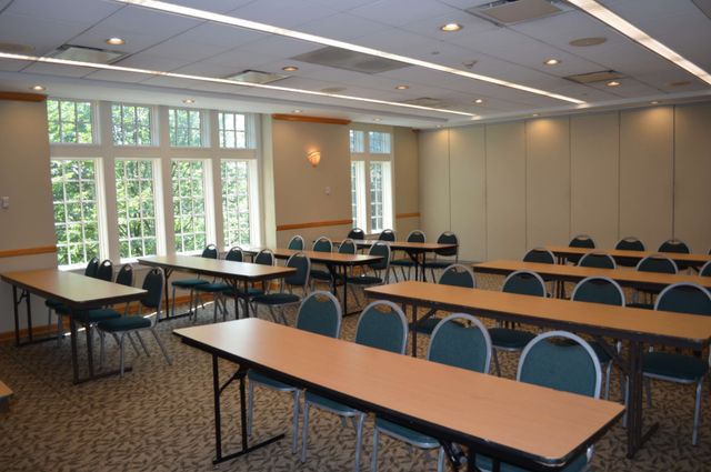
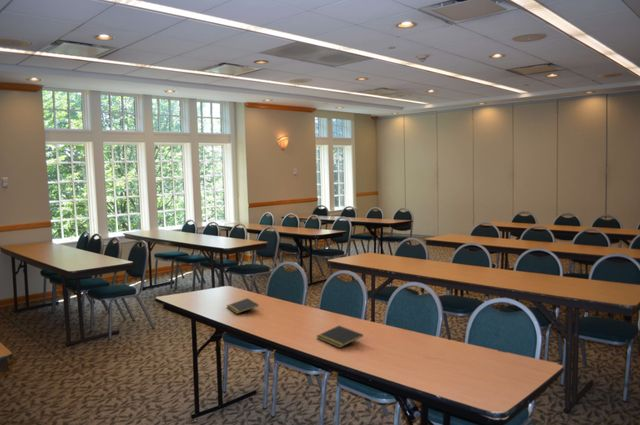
+ notepad (339, 336)
+ notepad (242, 305)
